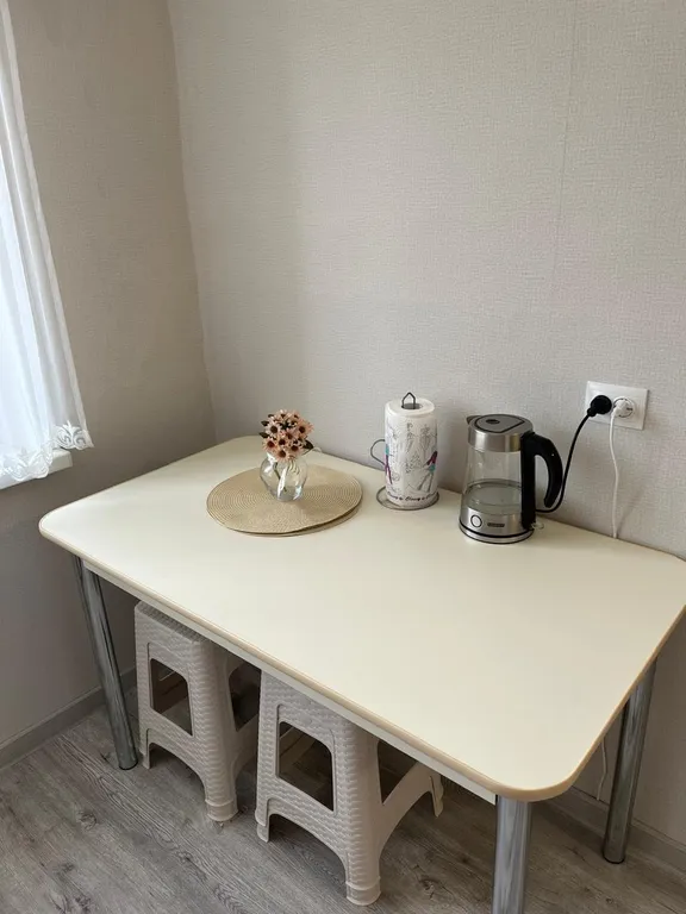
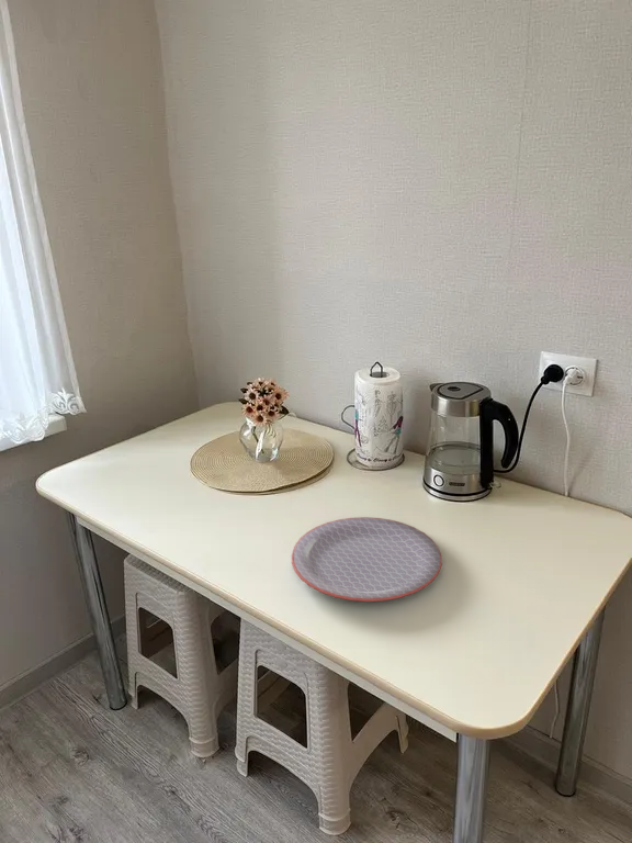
+ plate (365, 559)
